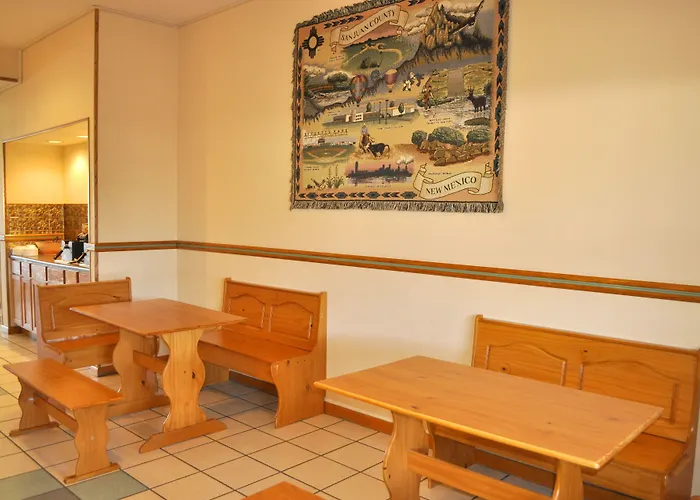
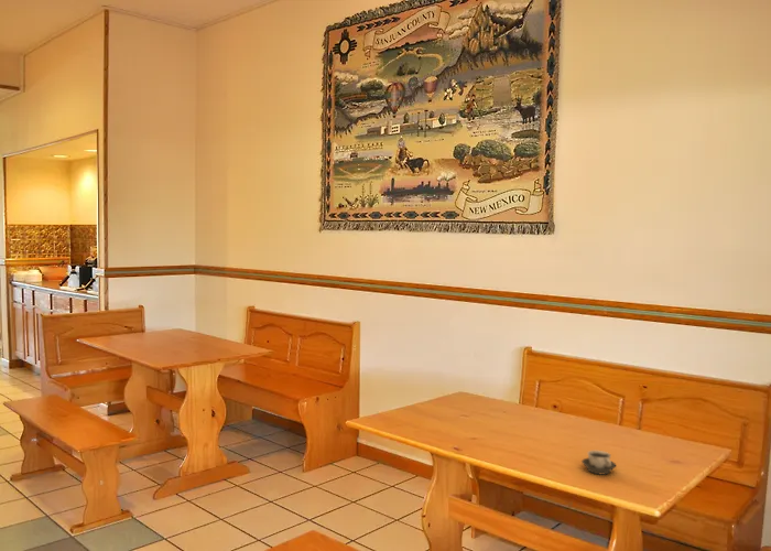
+ cup (598, 462)
